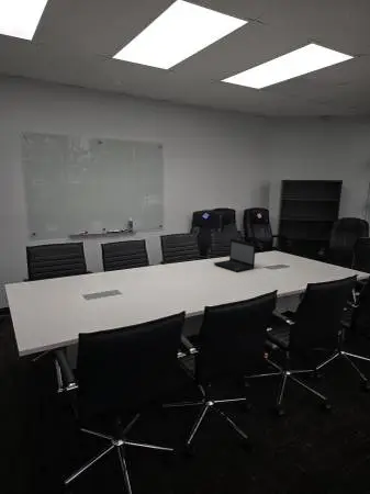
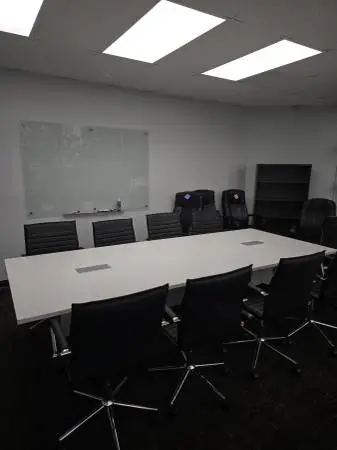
- laptop (234, 255)
